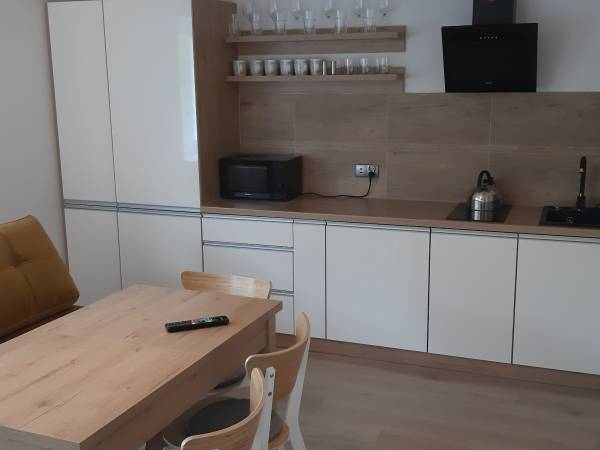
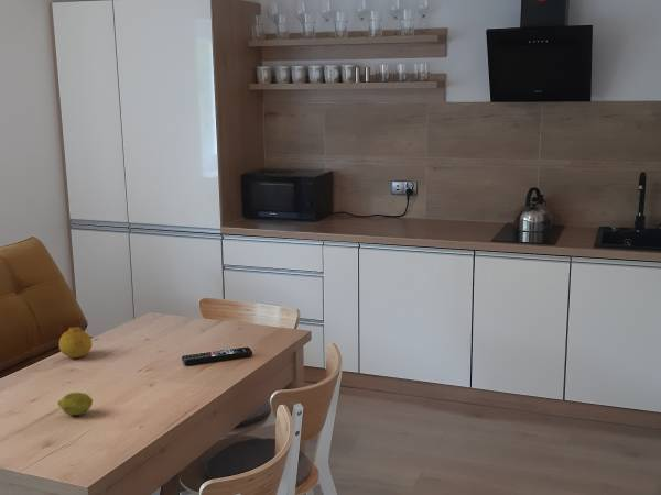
+ fruit (75, 342)
+ fruit (74, 404)
